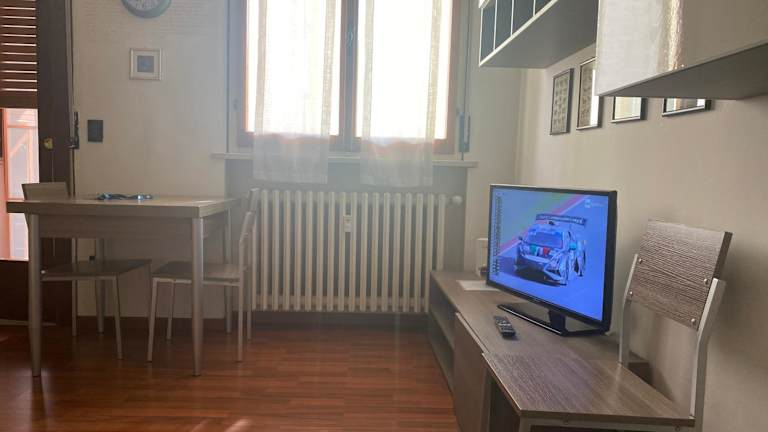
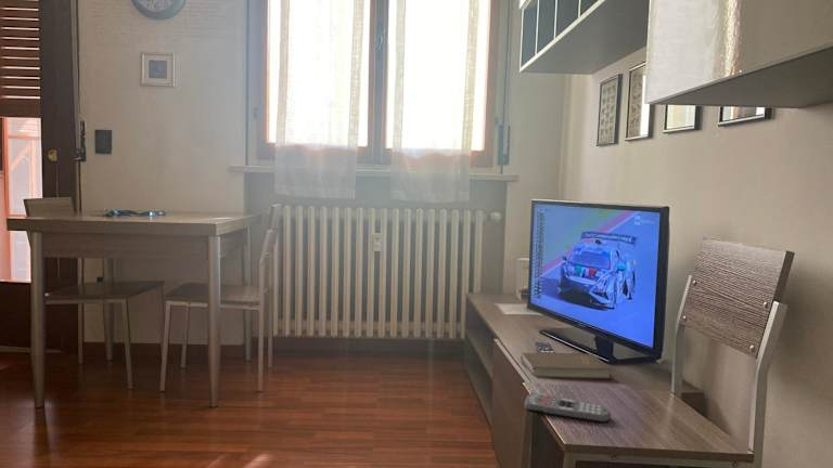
+ book (564, 364)
+ remote control (566, 407)
